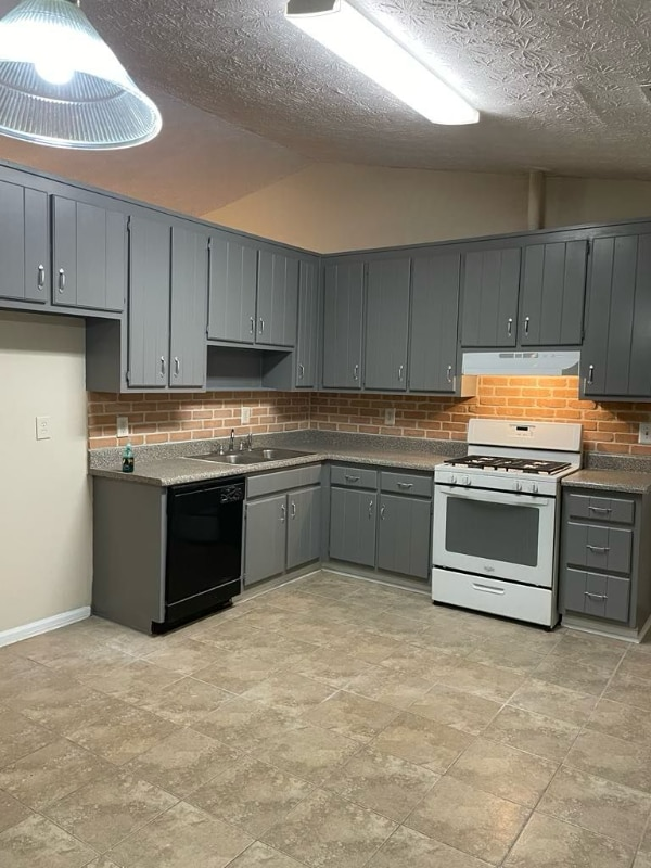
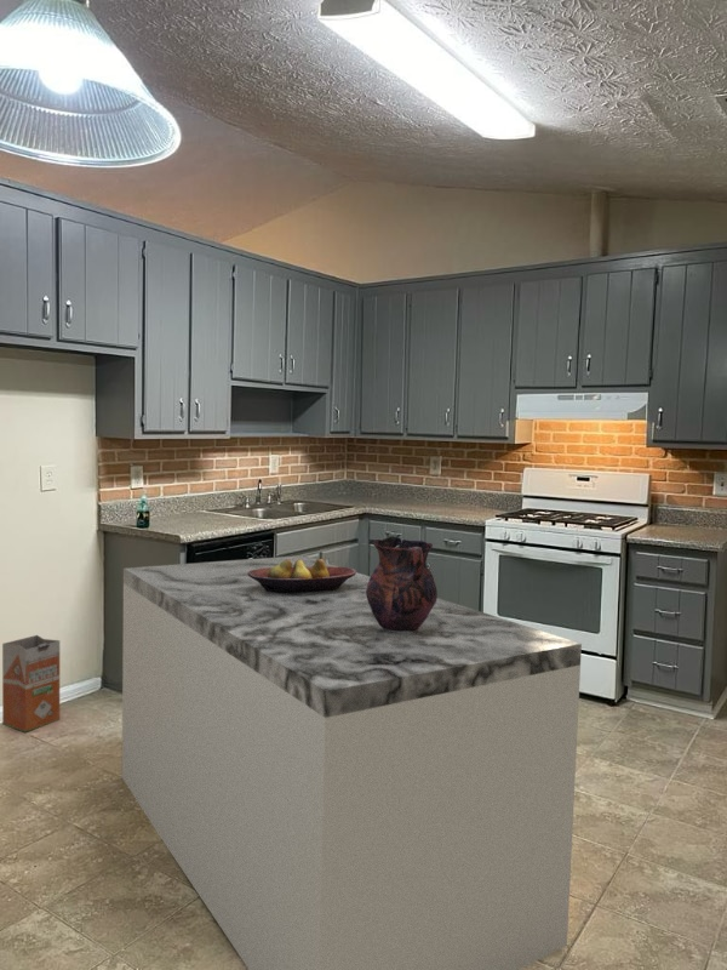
+ waste bin (33, 680)
+ dining table (307, 724)
+ fruit bowl (303, 572)
+ vase (401, 583)
